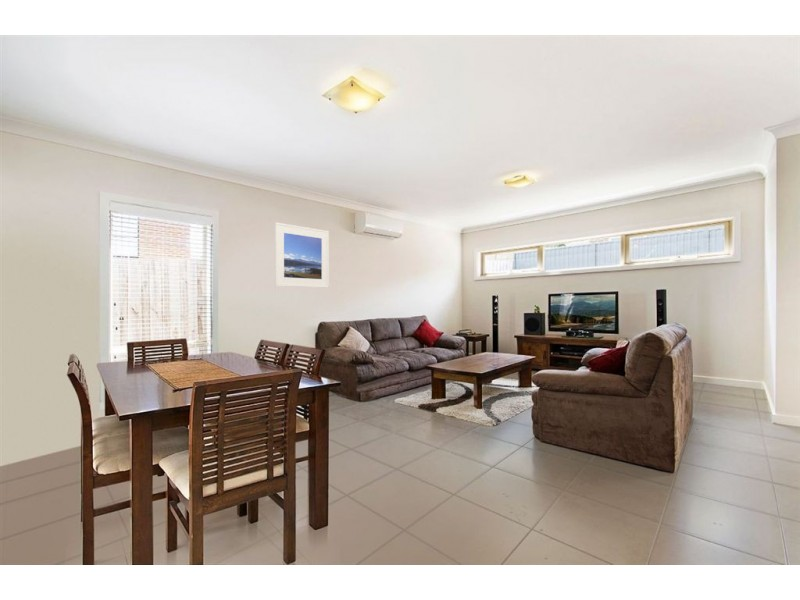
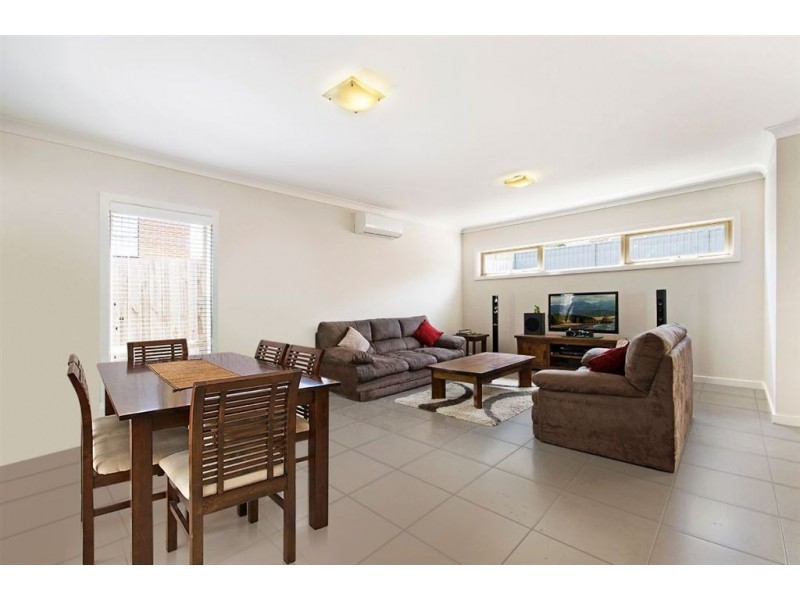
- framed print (303, 257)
